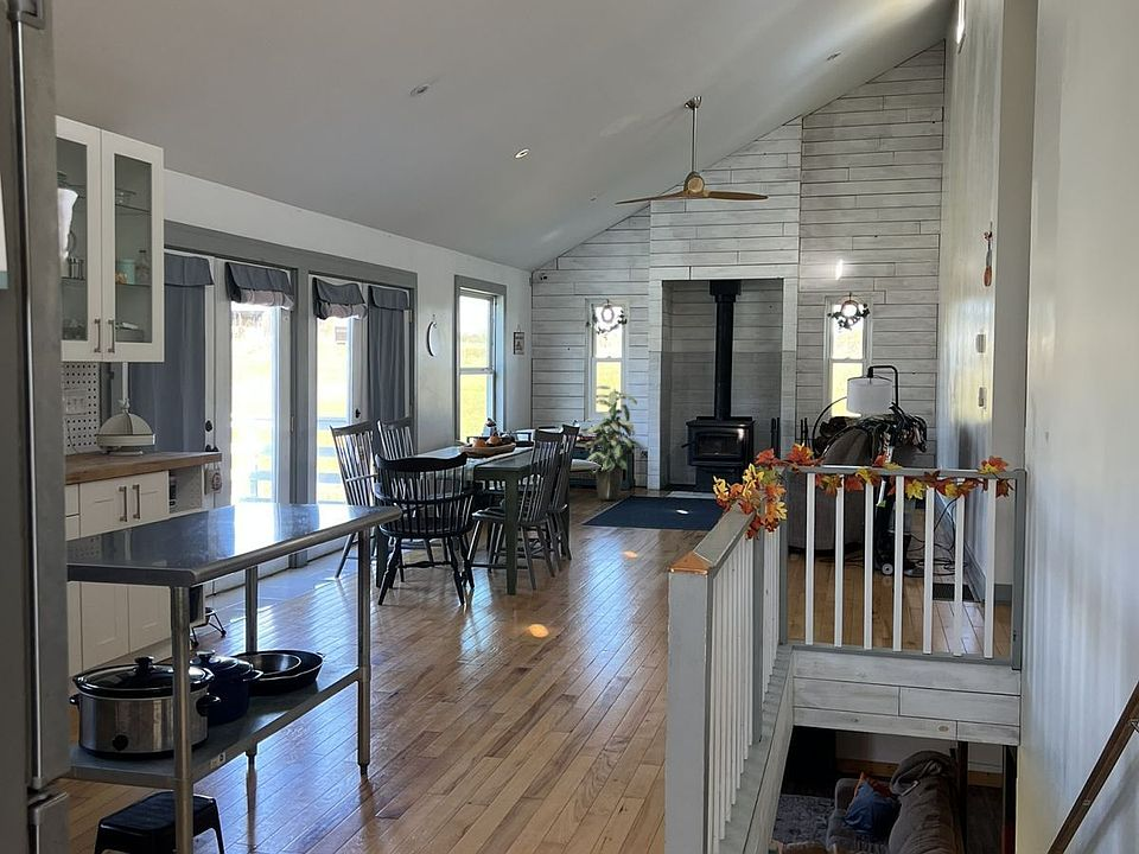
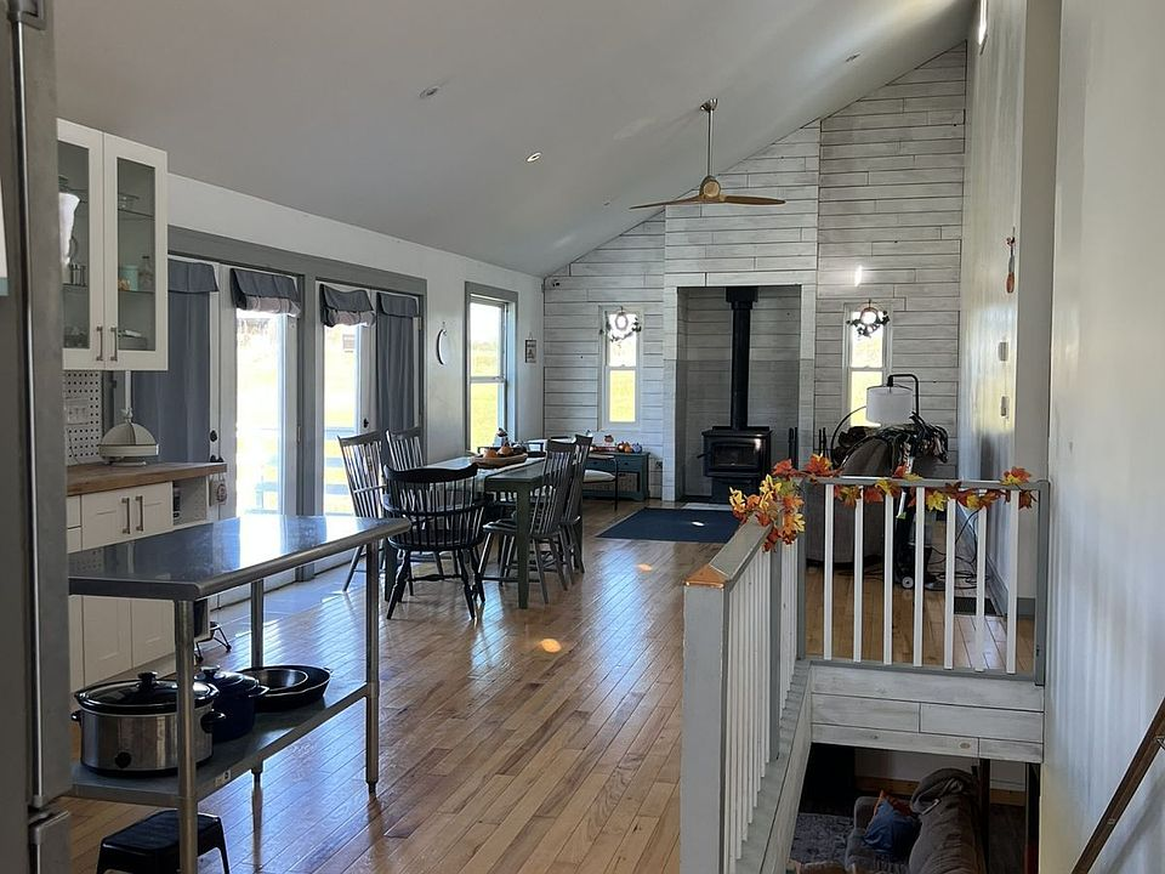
- indoor plant (607, 444)
